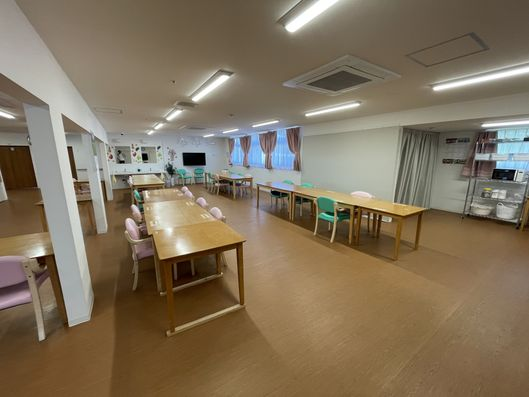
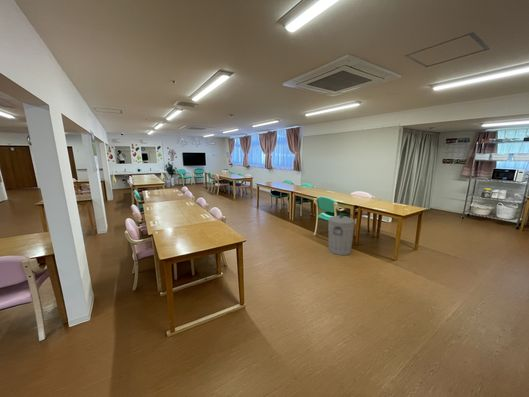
+ trash can (340, 233)
